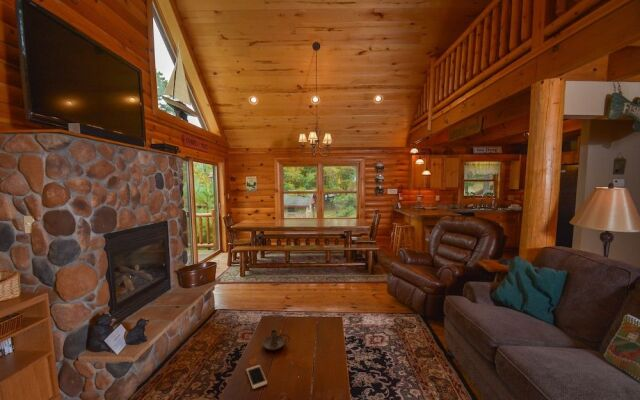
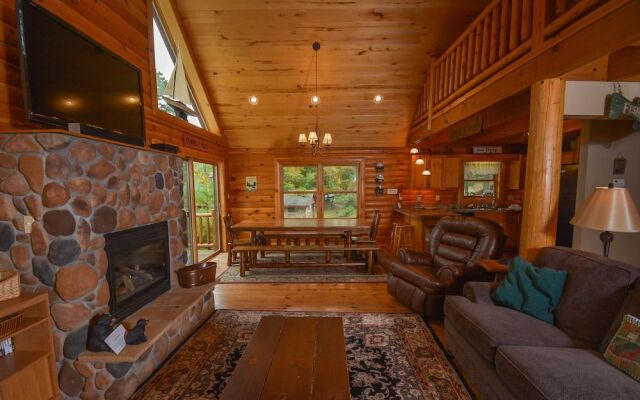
- candle holder (276, 338)
- cell phone (256, 376)
